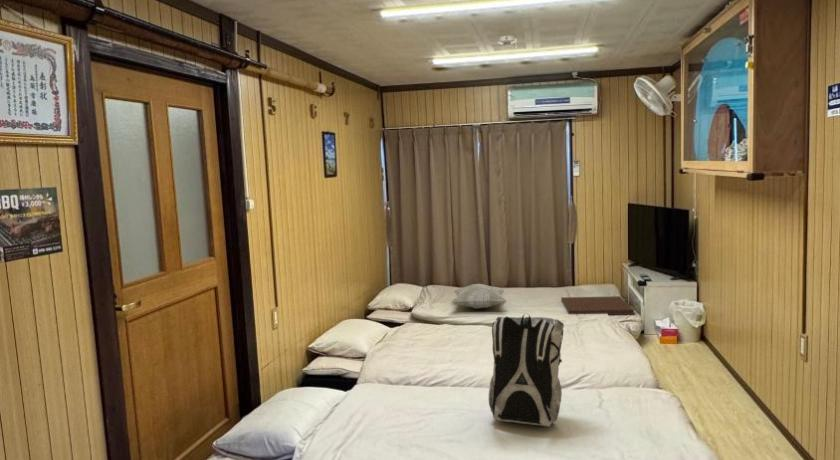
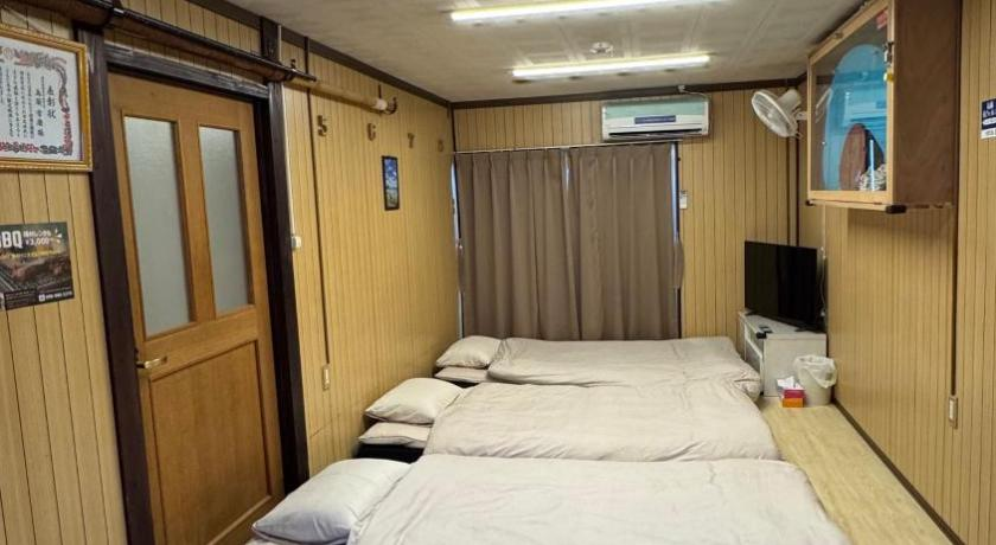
- decorative pillow (479, 295)
- floor mat (595, 304)
- backpack (524, 368)
